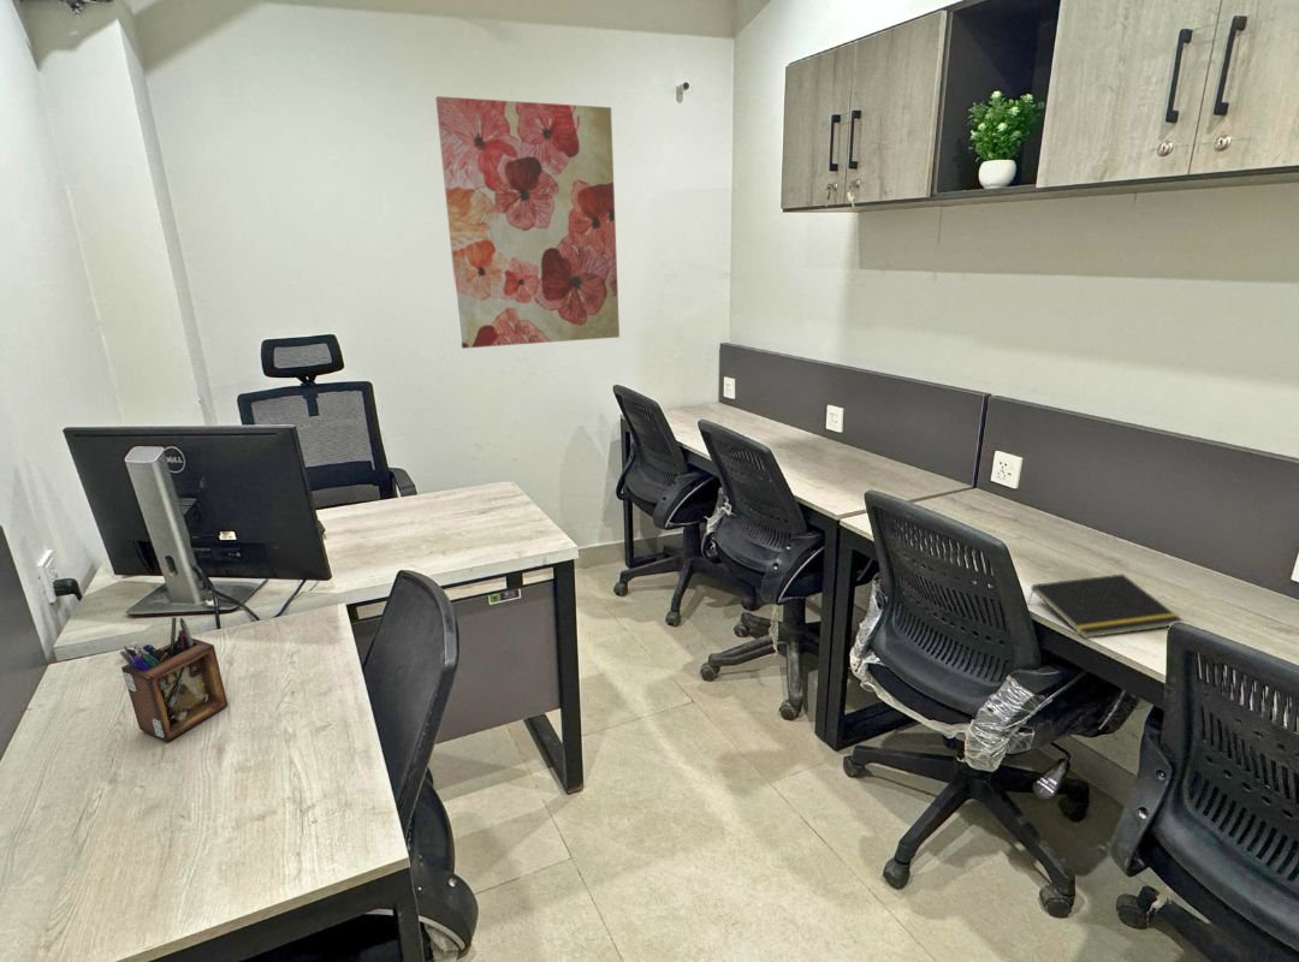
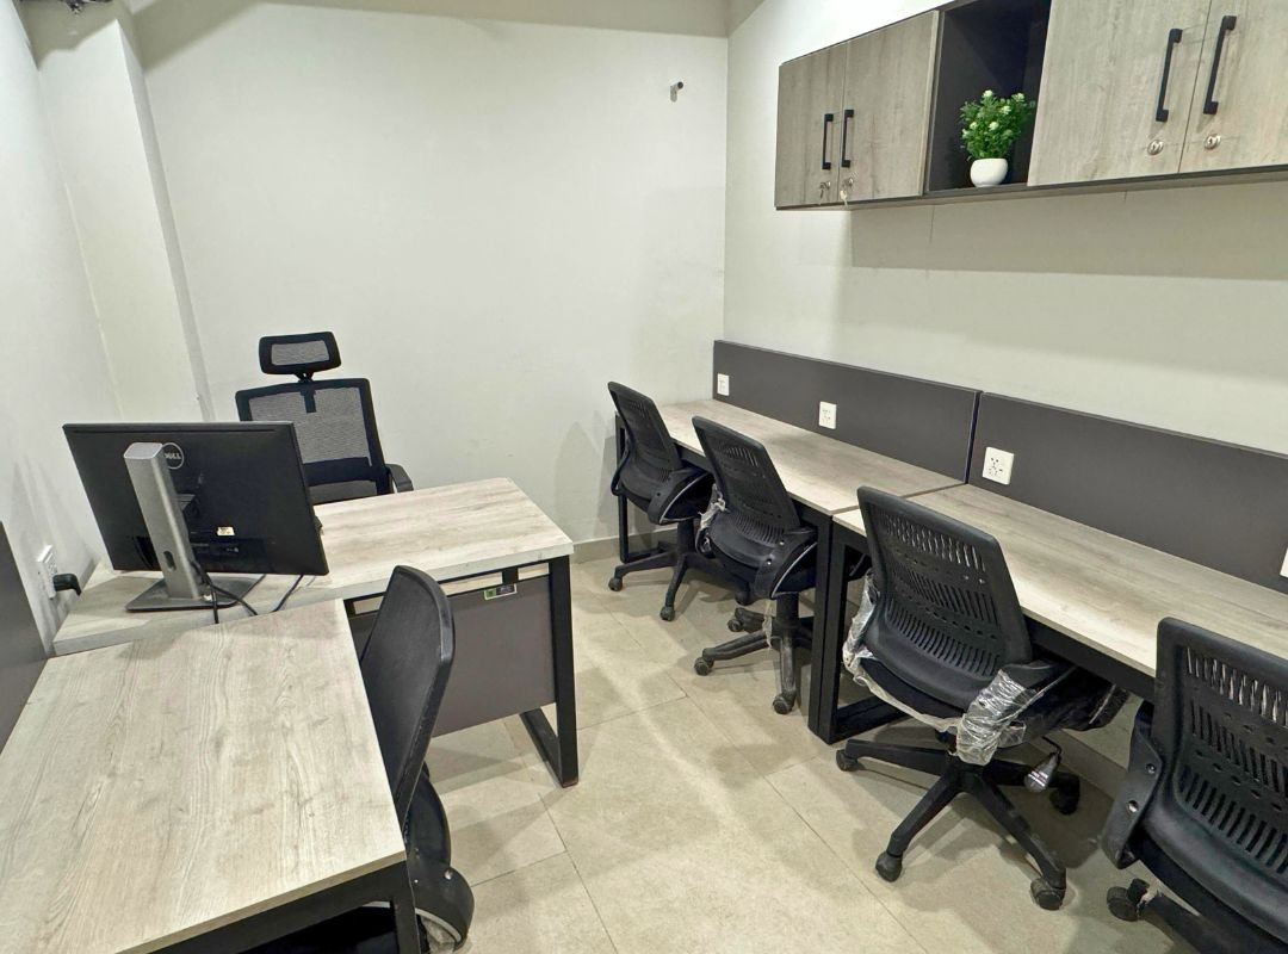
- desk organizer (173, 675)
- notepad (1104, 604)
- wall art (535, 227)
